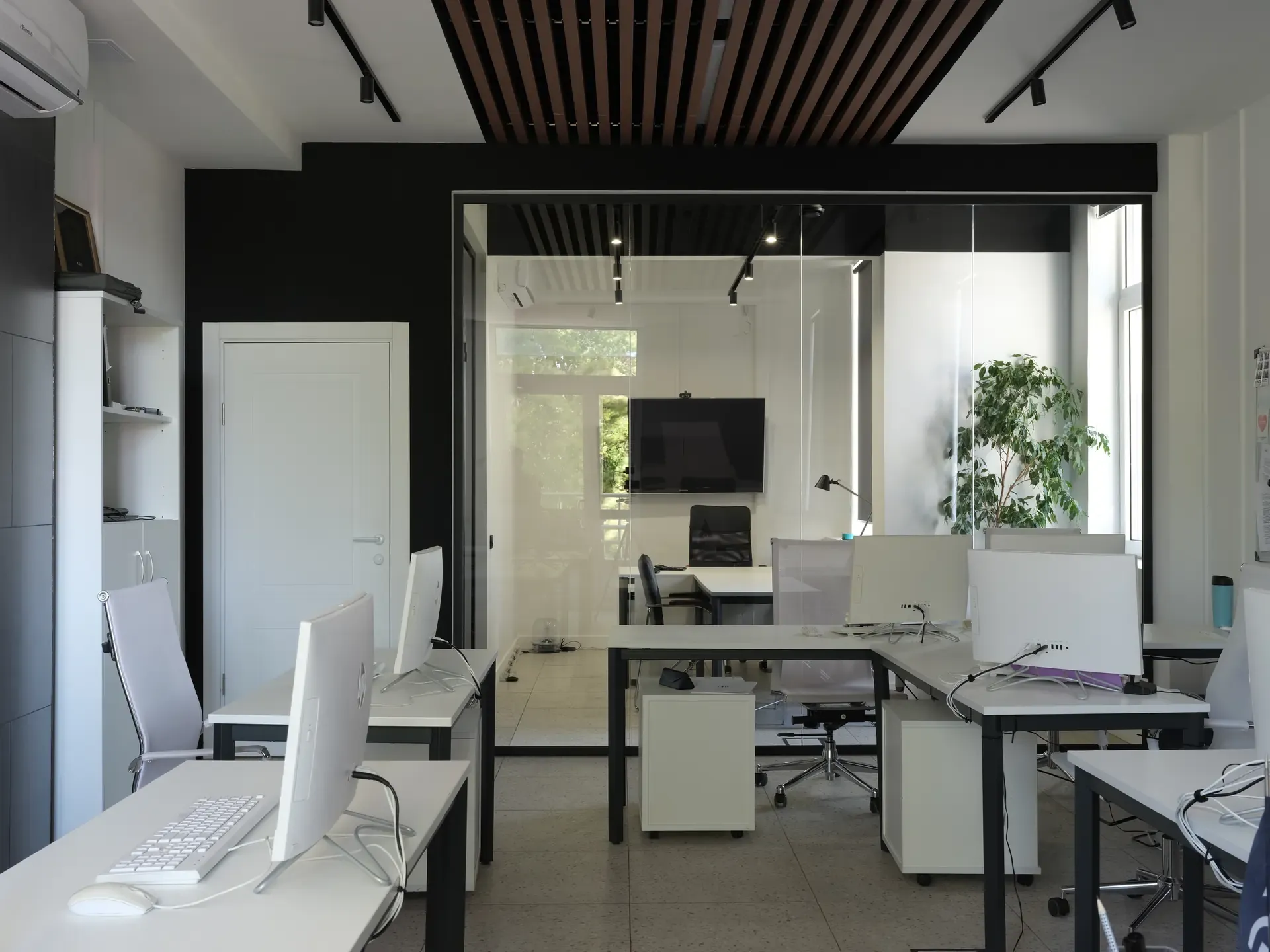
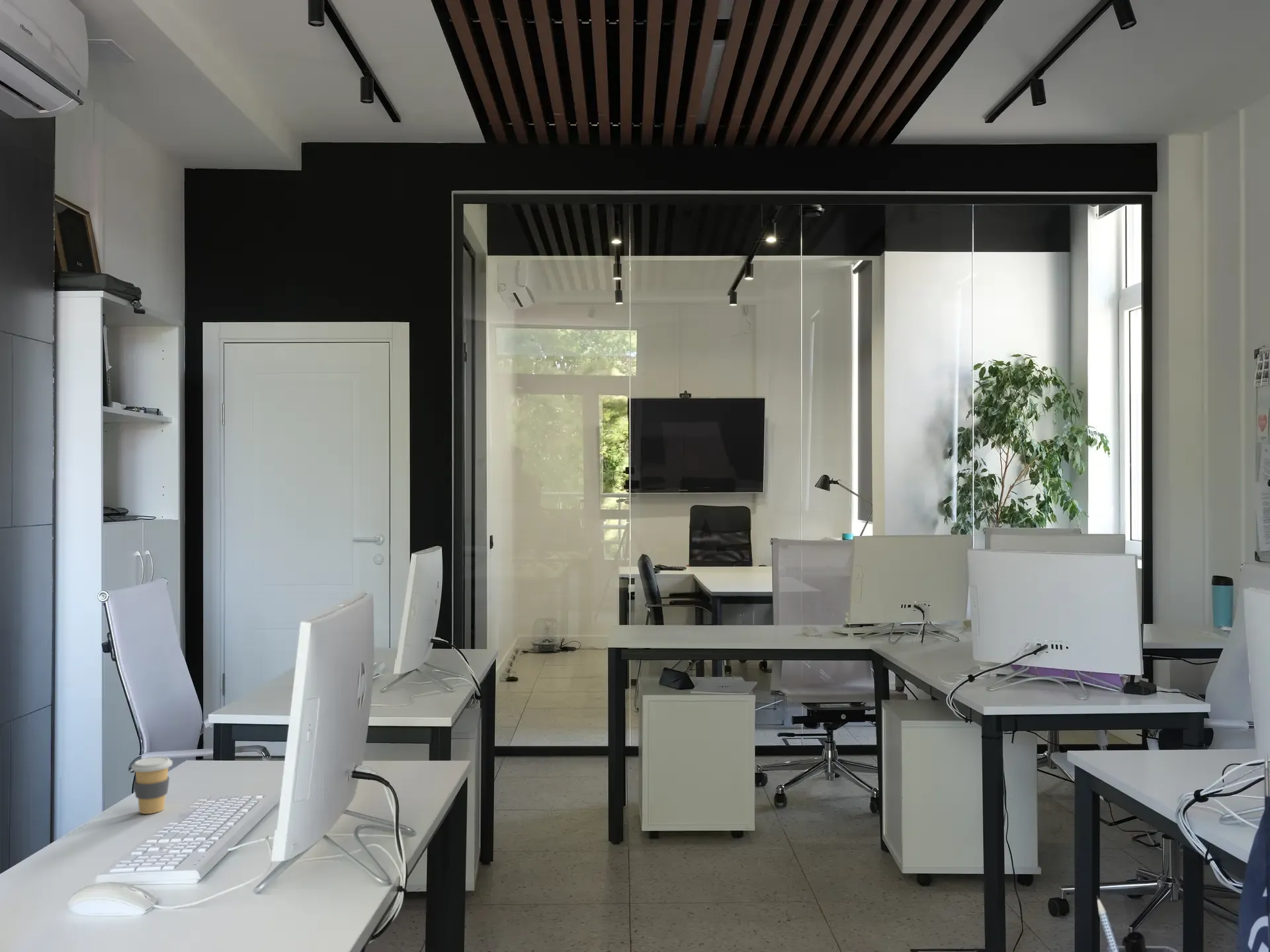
+ coffee cup (151, 785)
